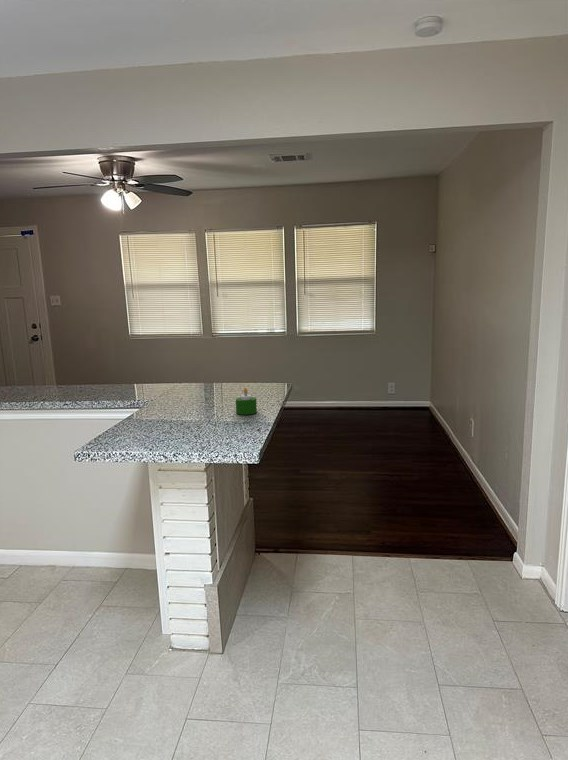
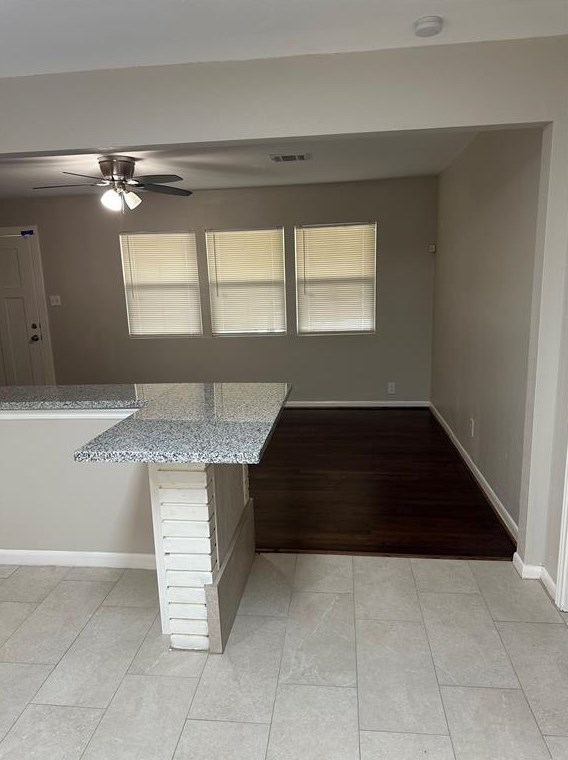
- candle (245, 400)
